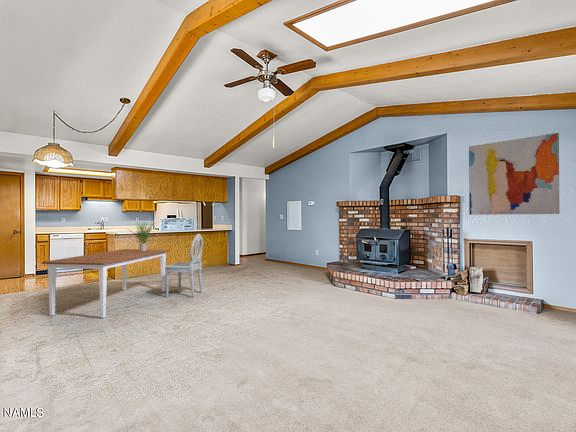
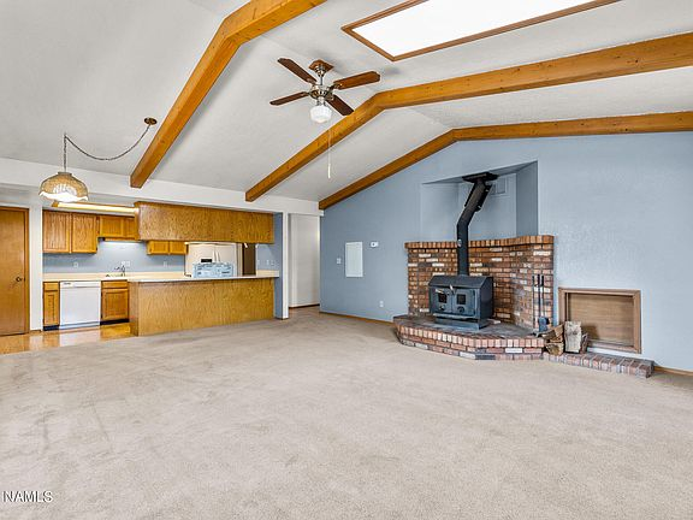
- wall art (510, 177)
- dining table (122, 278)
- potted plant (143, 236)
- dining chair (185, 264)
